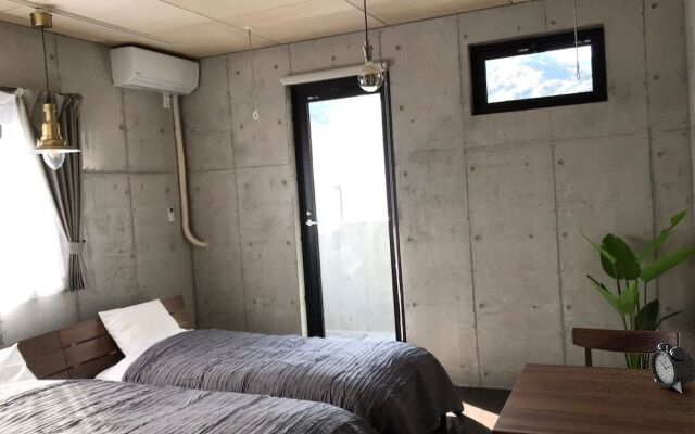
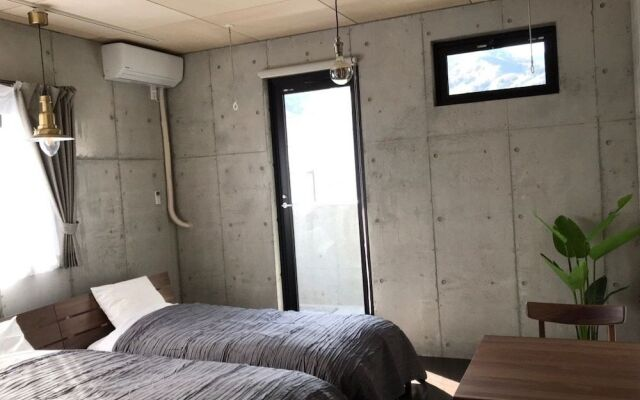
- alarm clock (671, 365)
